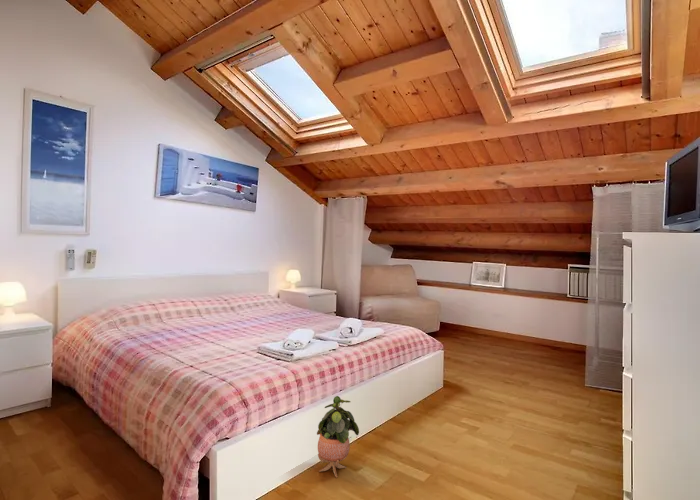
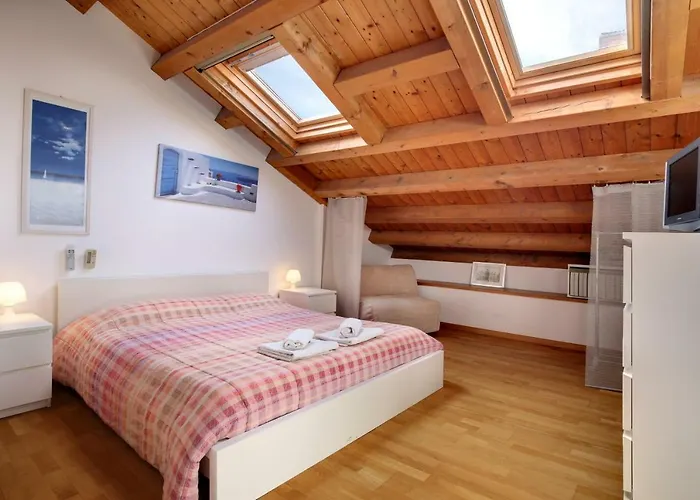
- potted plant (337, 433)
